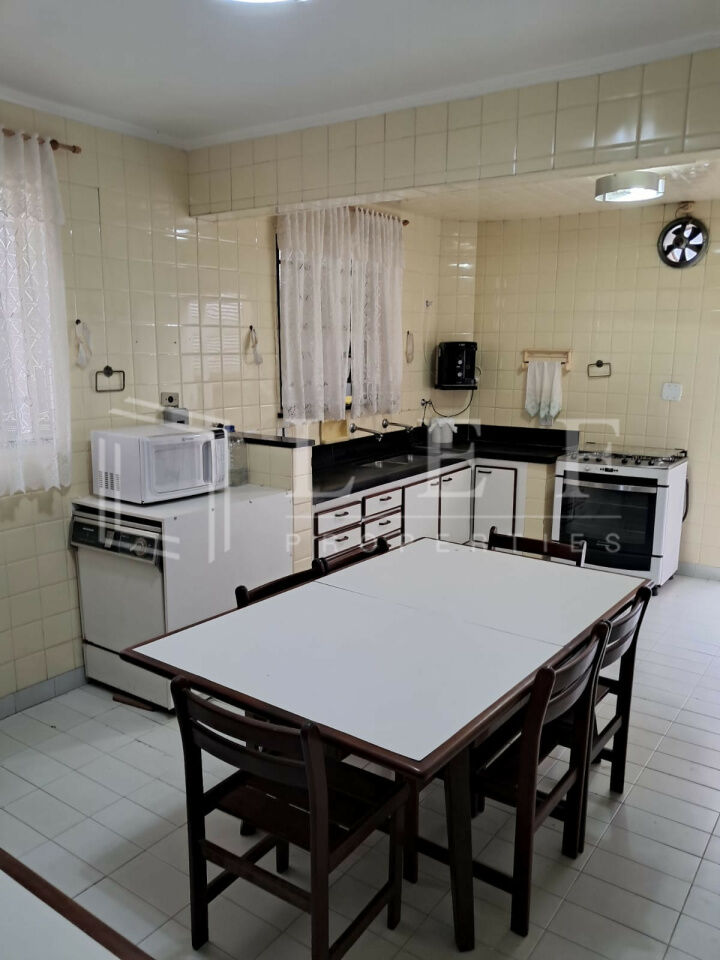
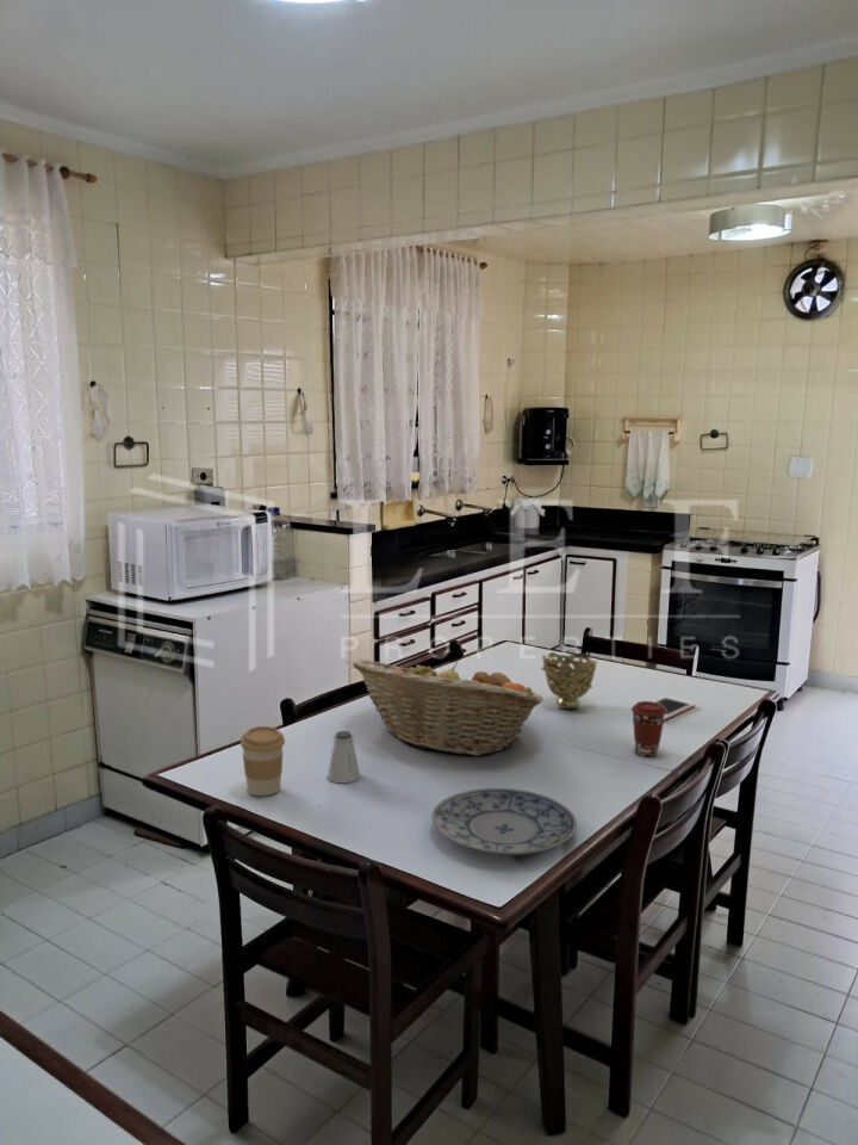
+ coffee cup (262, 760)
+ decorative bowl (568, 682)
+ plate (503, 824)
+ fruit basket (444, 694)
+ saltshaker (343, 755)
+ coffee cup (647, 729)
+ cell phone (665, 707)
